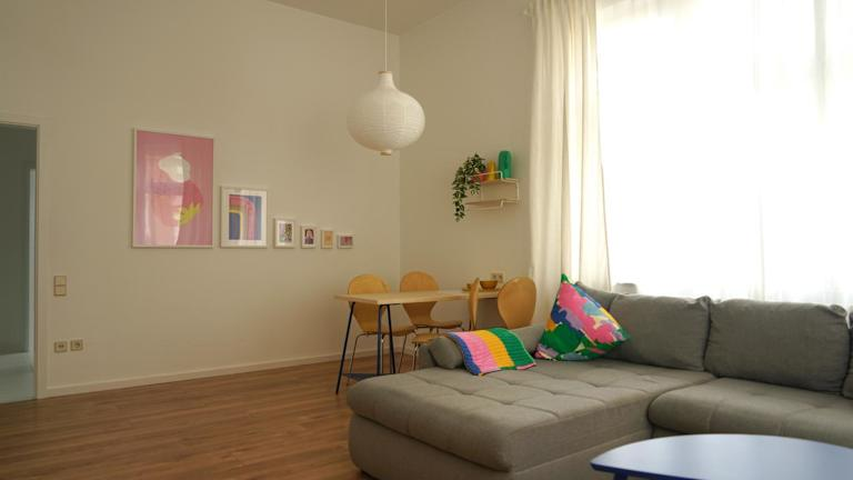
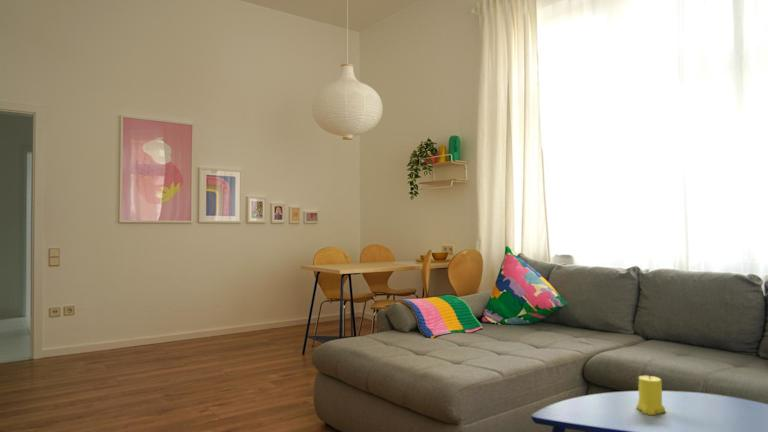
+ candle (648, 392)
